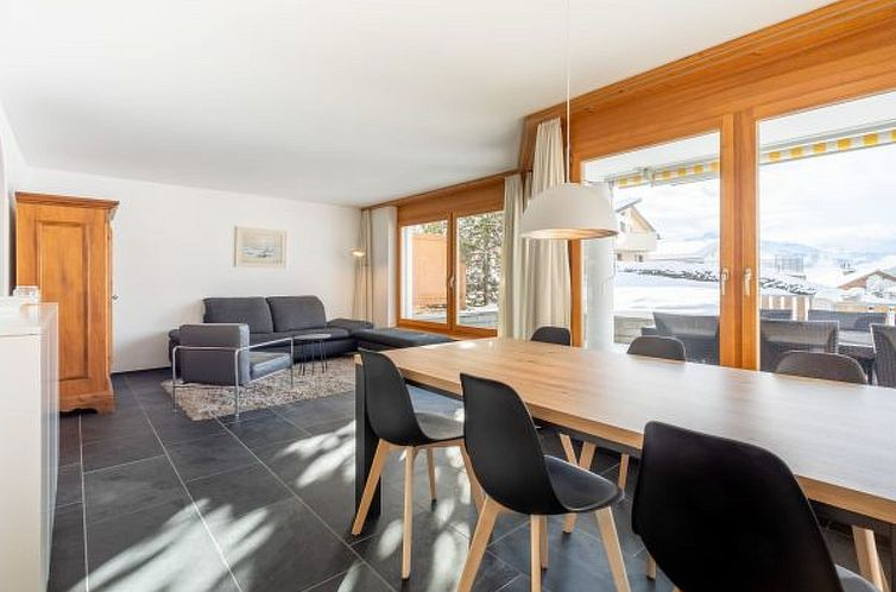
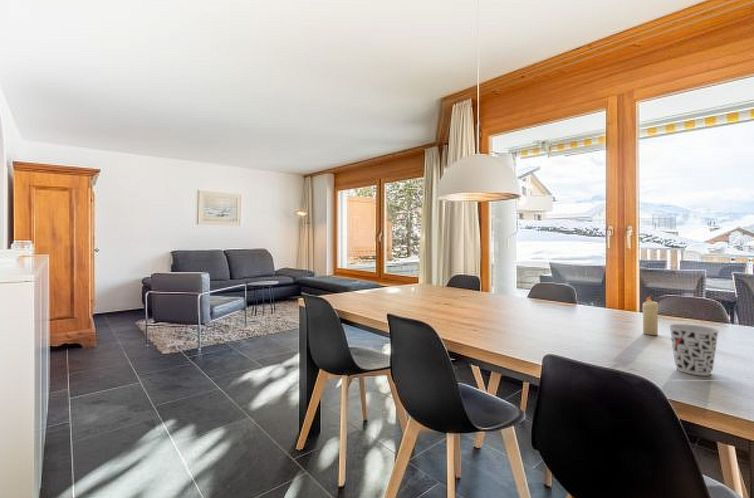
+ cup (693, 349)
+ candle (650, 314)
